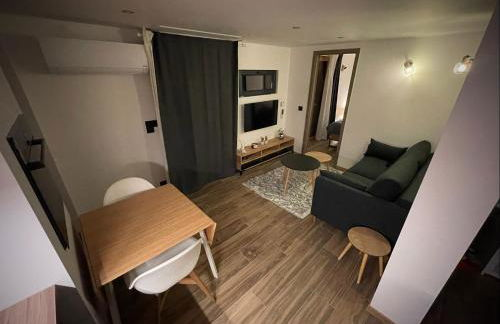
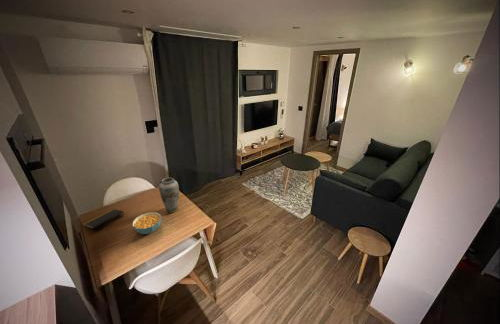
+ cereal bowl (148, 225)
+ vase (170, 195)
+ notepad (103, 217)
